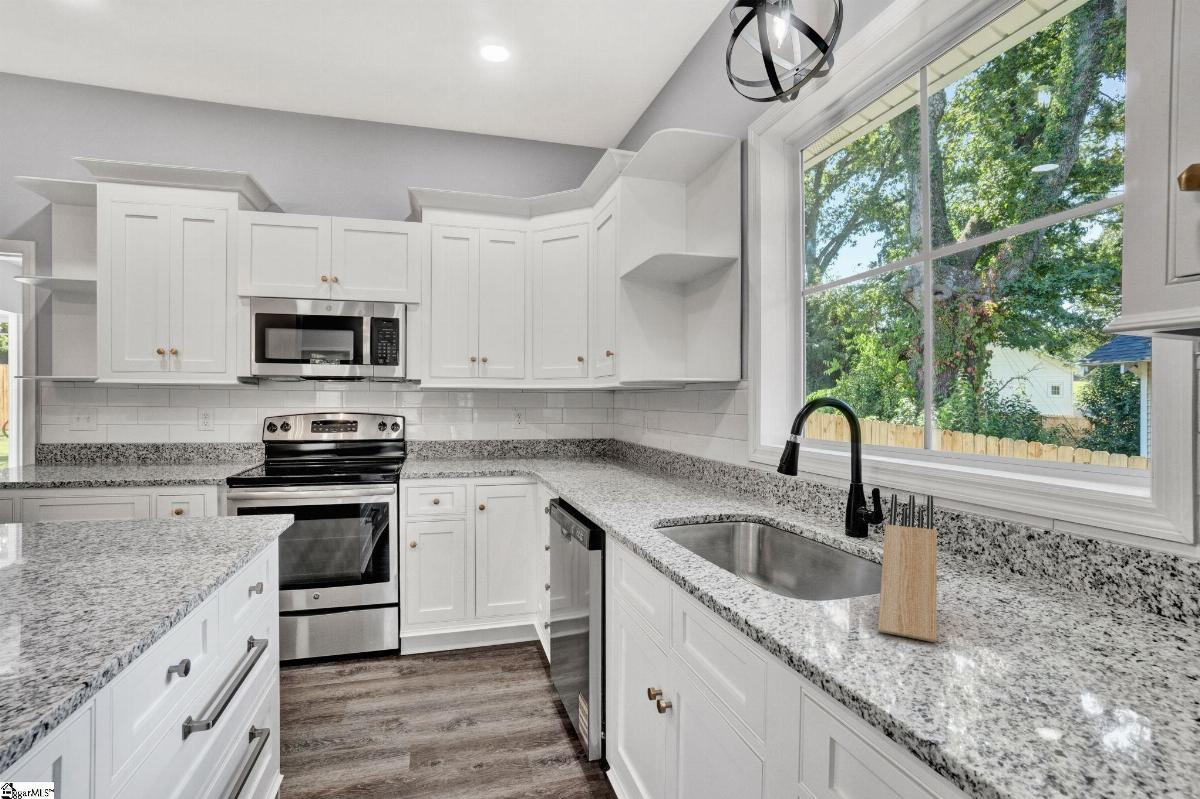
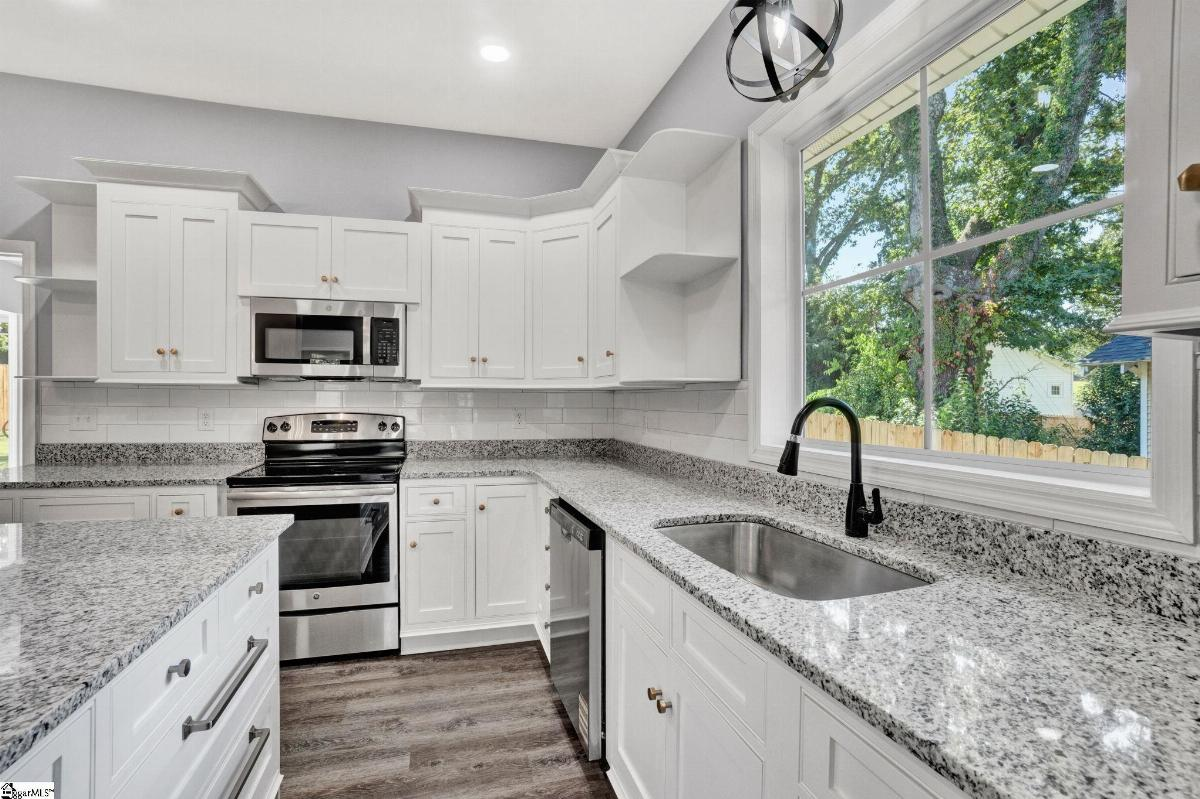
- knife block (909, 557)
